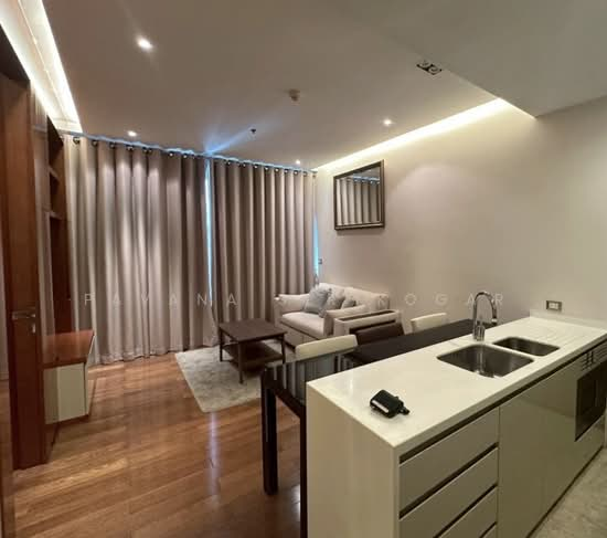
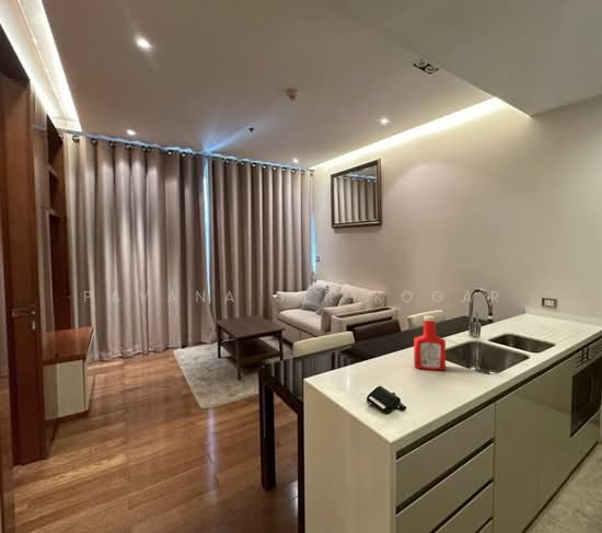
+ soap bottle (429, 341)
